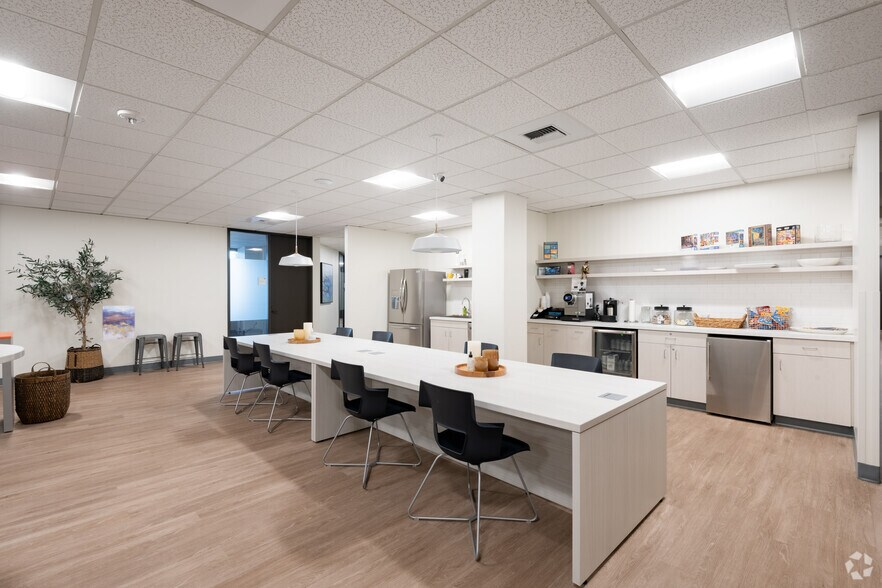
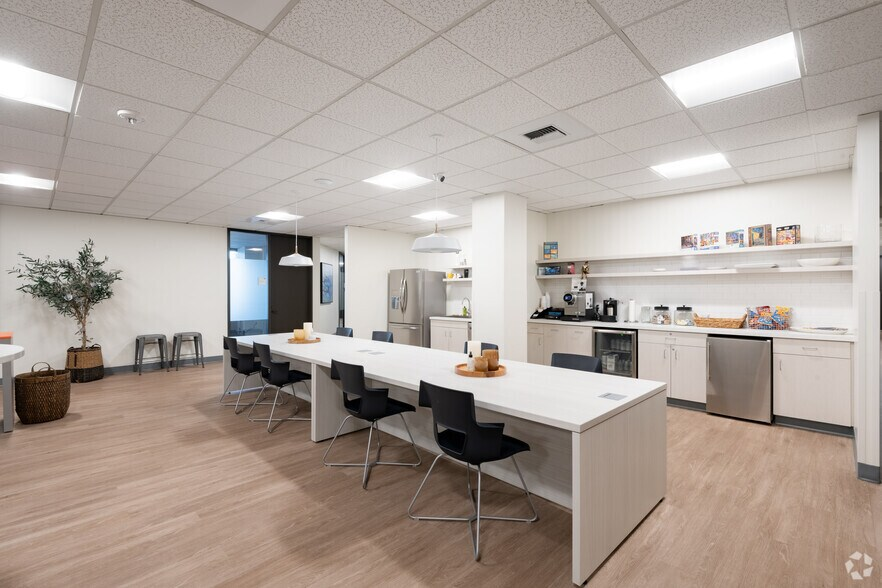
- wall art (118, 322)
